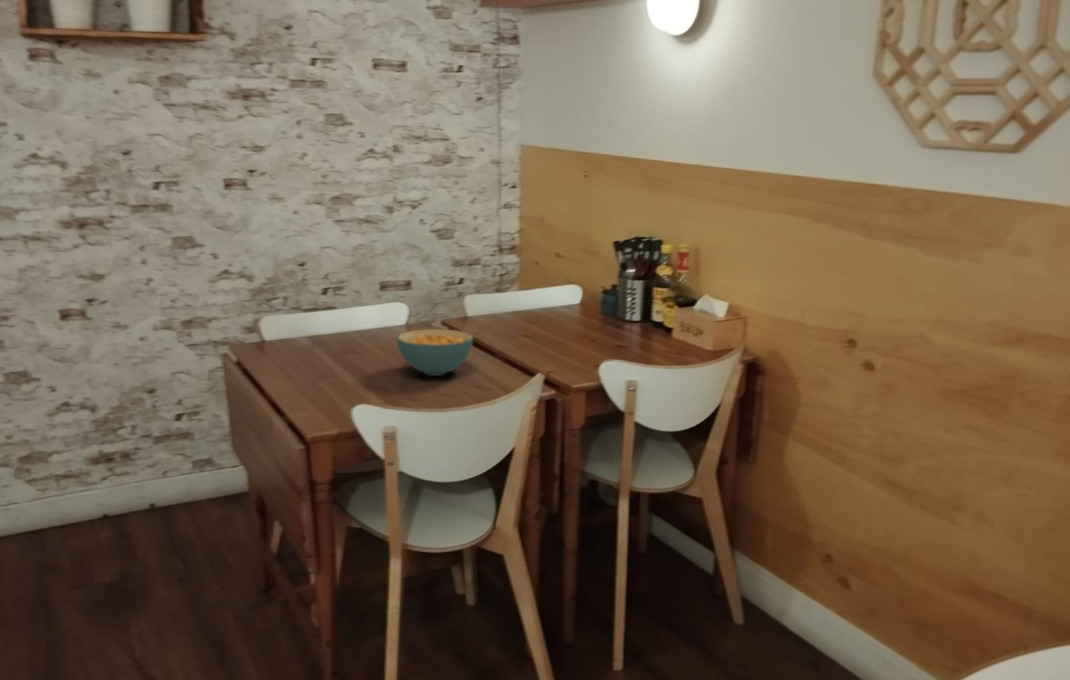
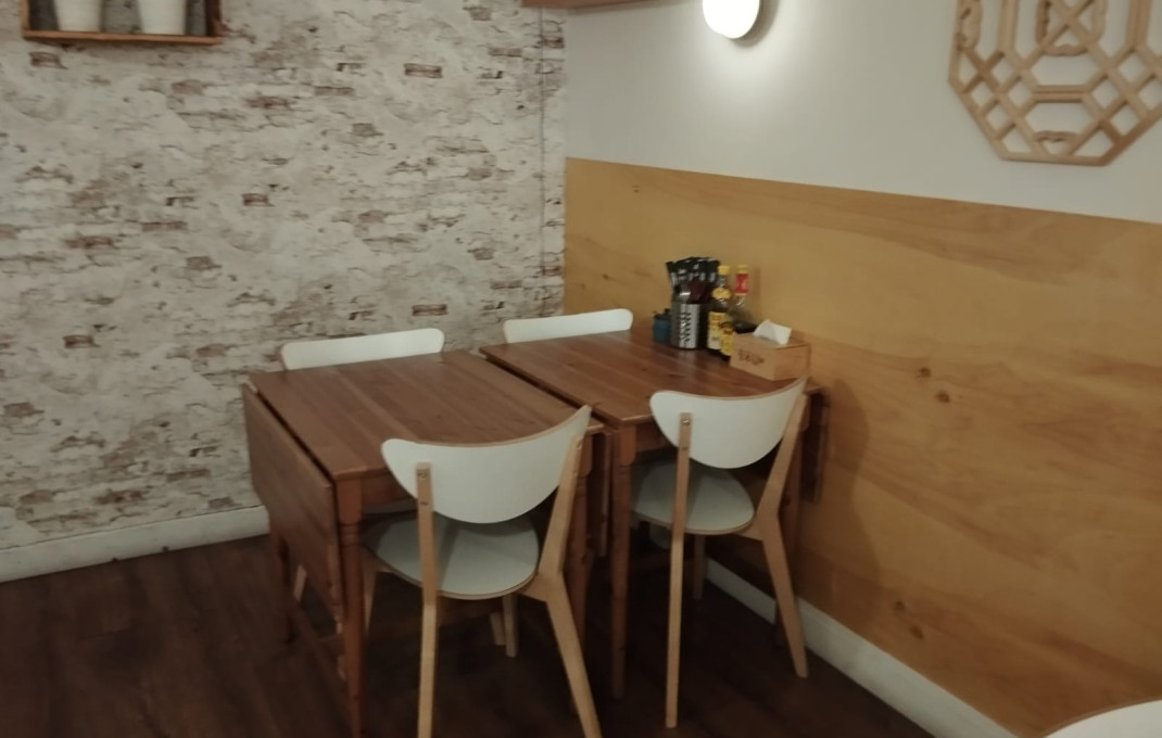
- cereal bowl (435, 354)
